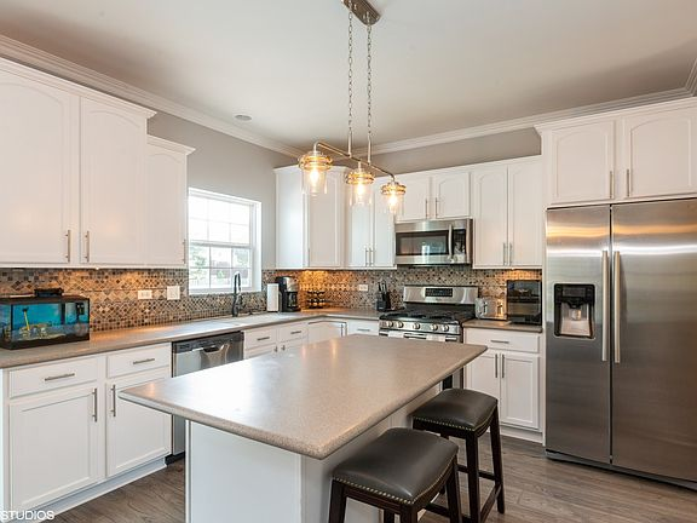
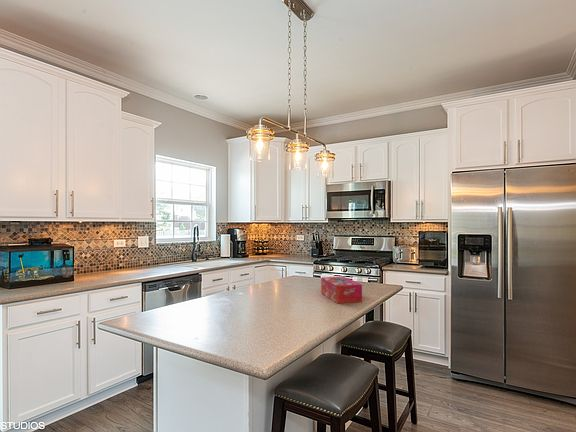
+ tissue box (340, 288)
